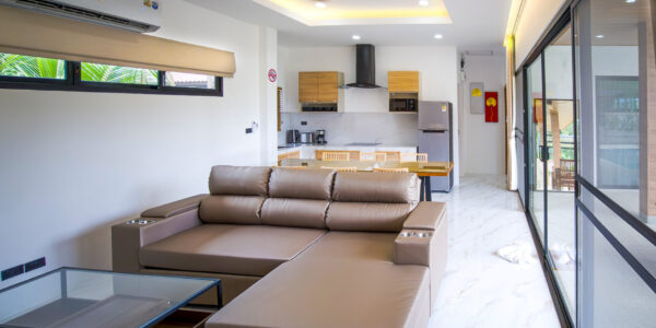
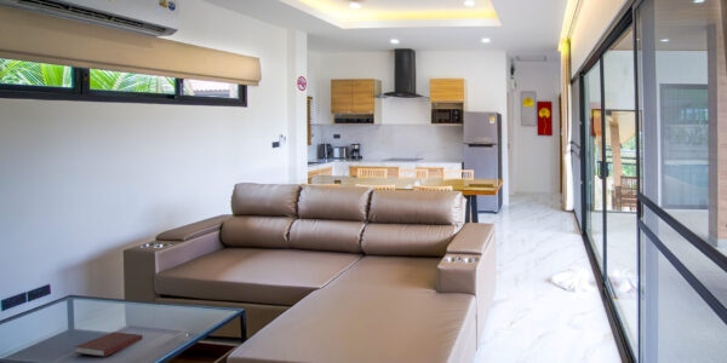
+ notebook (109, 344)
